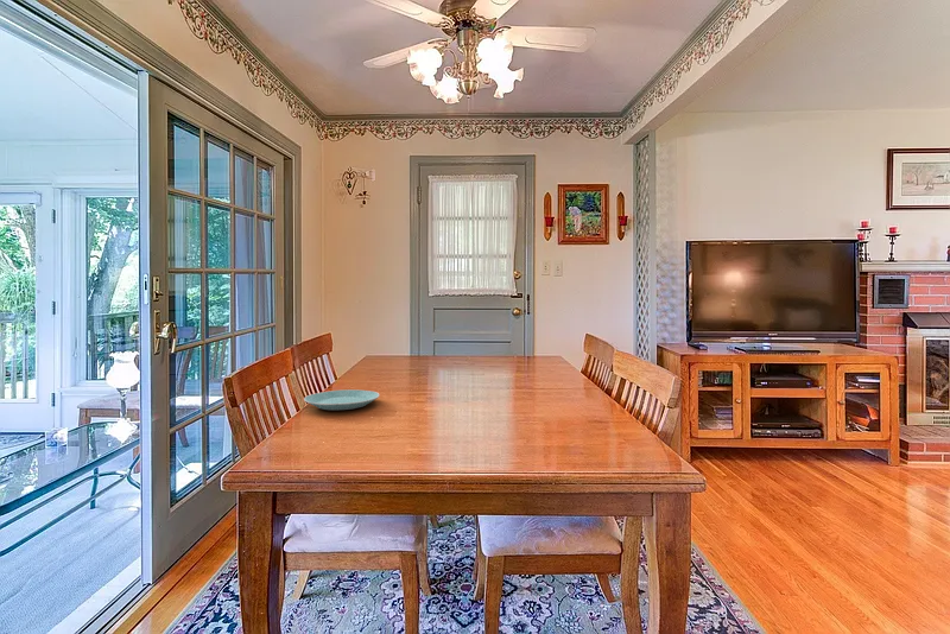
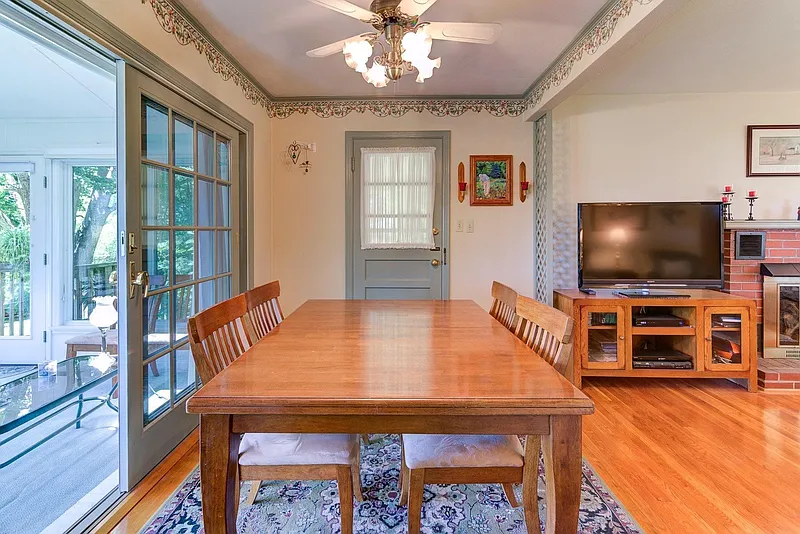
- plate (342, 400)
